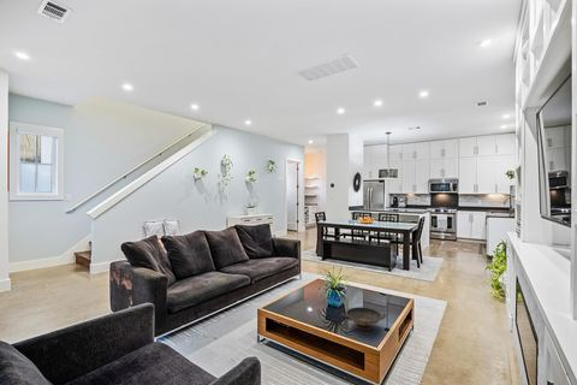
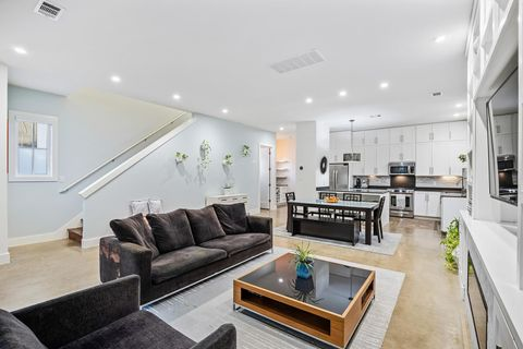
- decorative bowl (363, 320)
